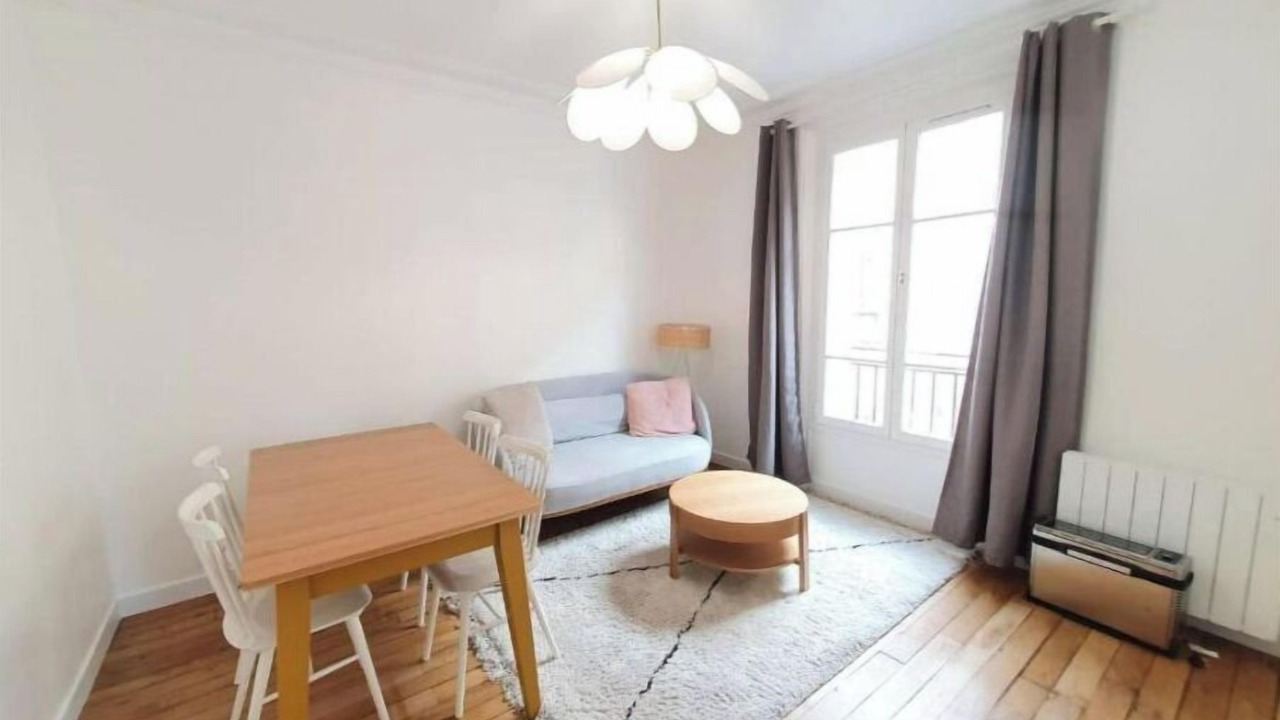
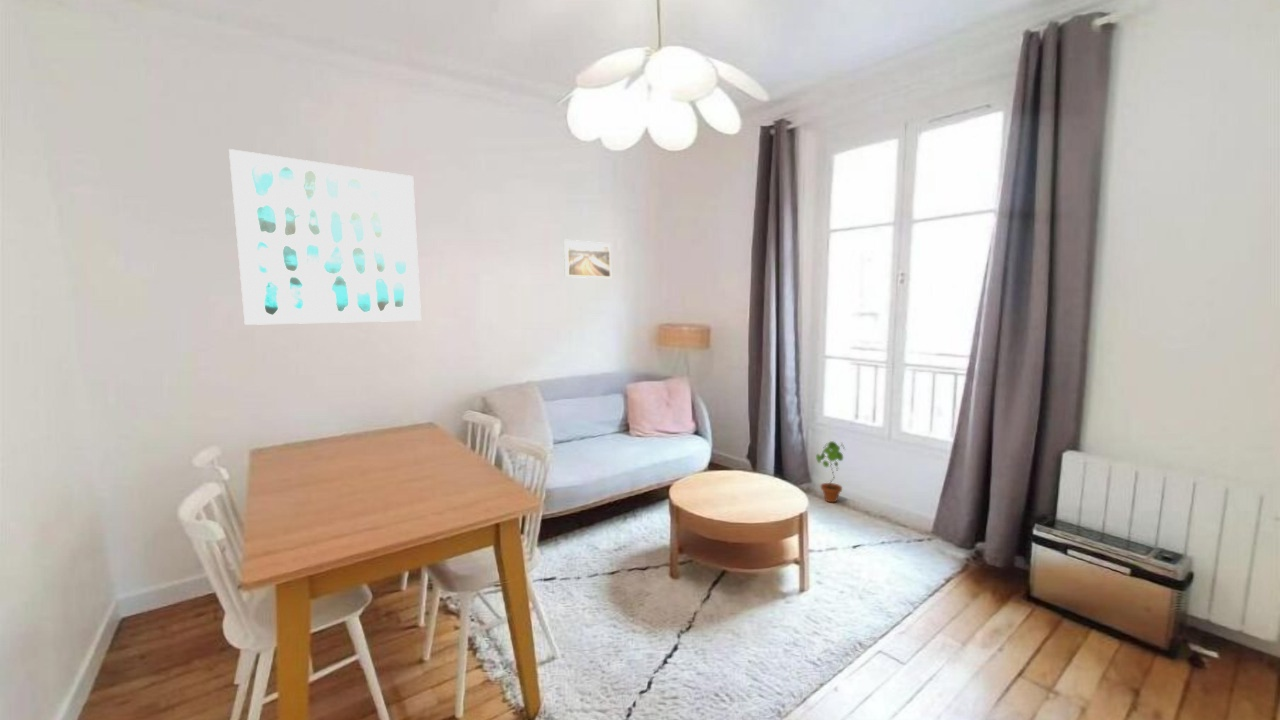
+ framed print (588, 259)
+ wall art (335, 244)
+ potted plant (832, 471)
